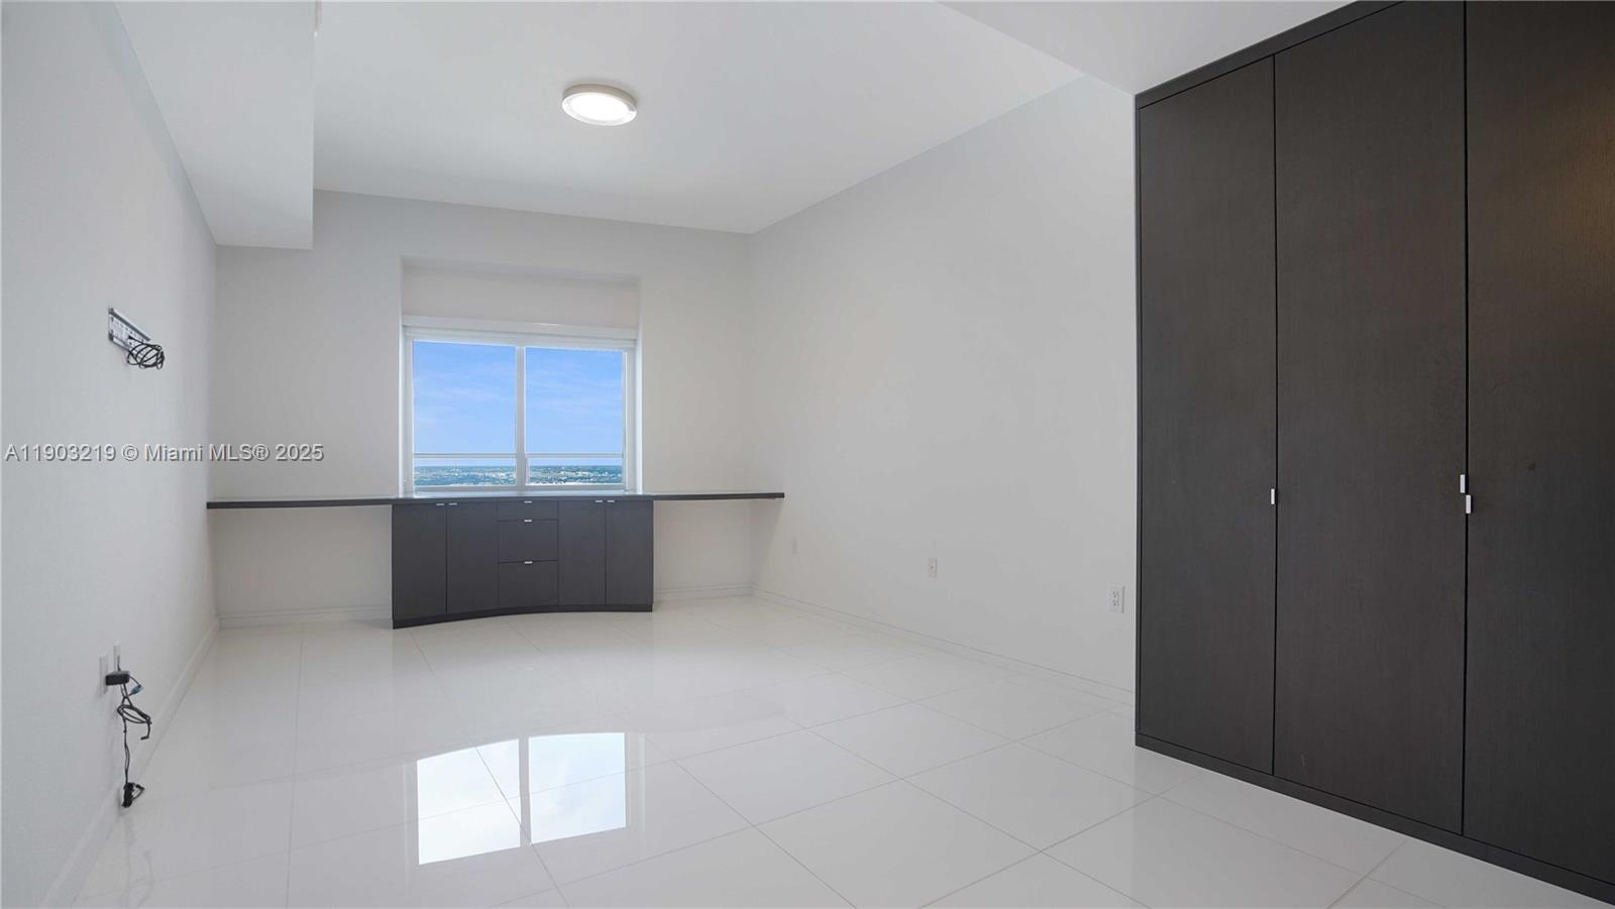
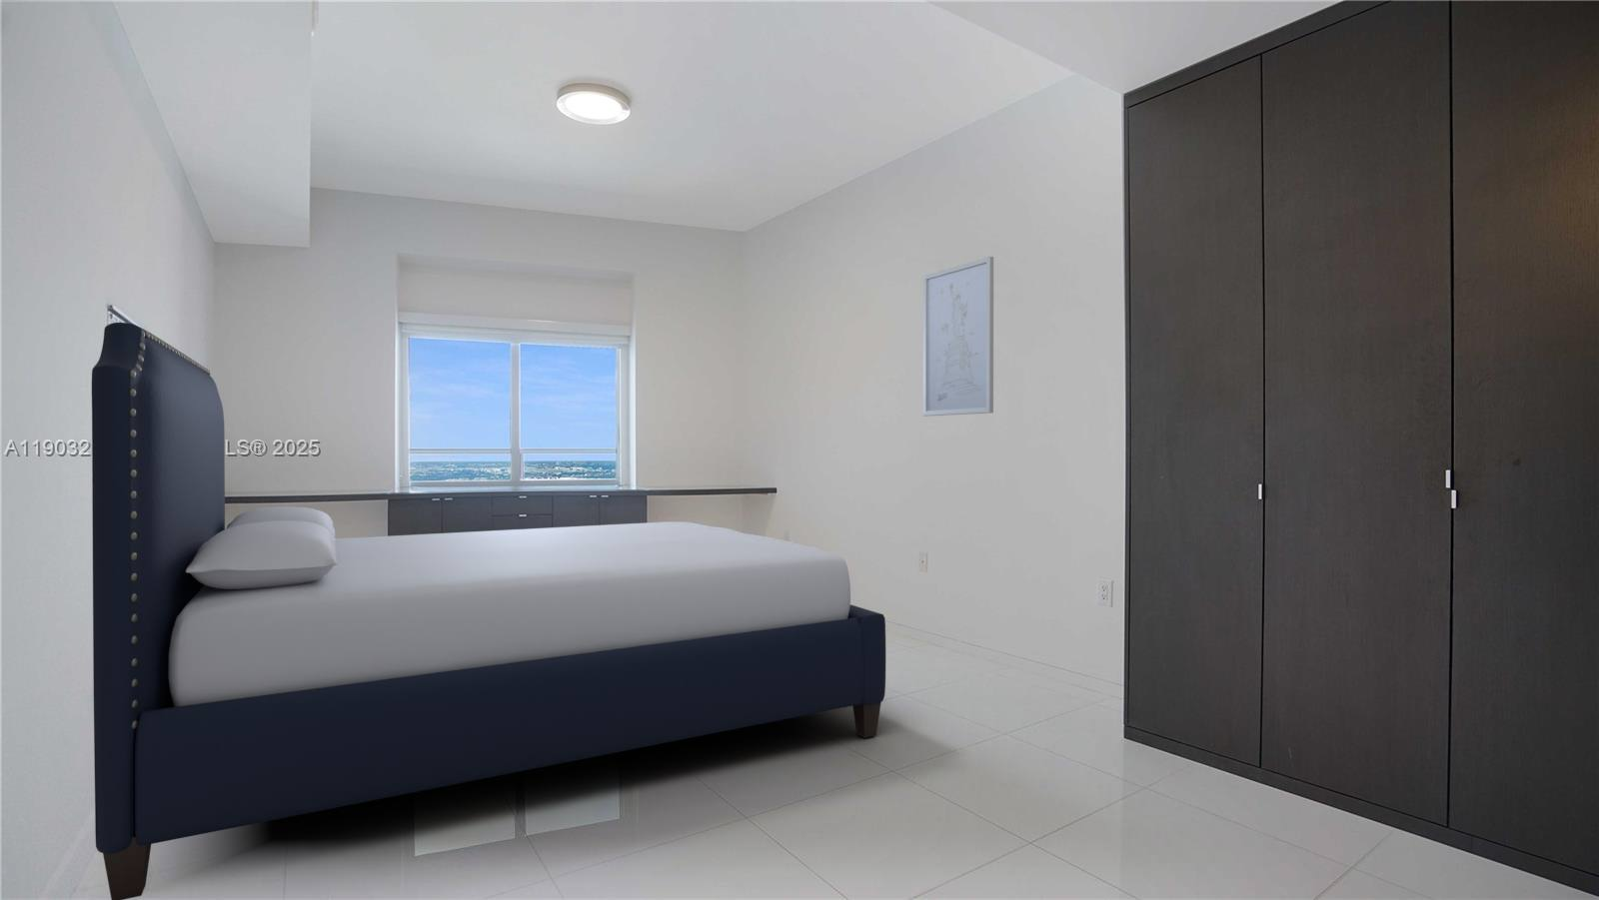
+ bed (522, 545)
+ wall art (957, 340)
